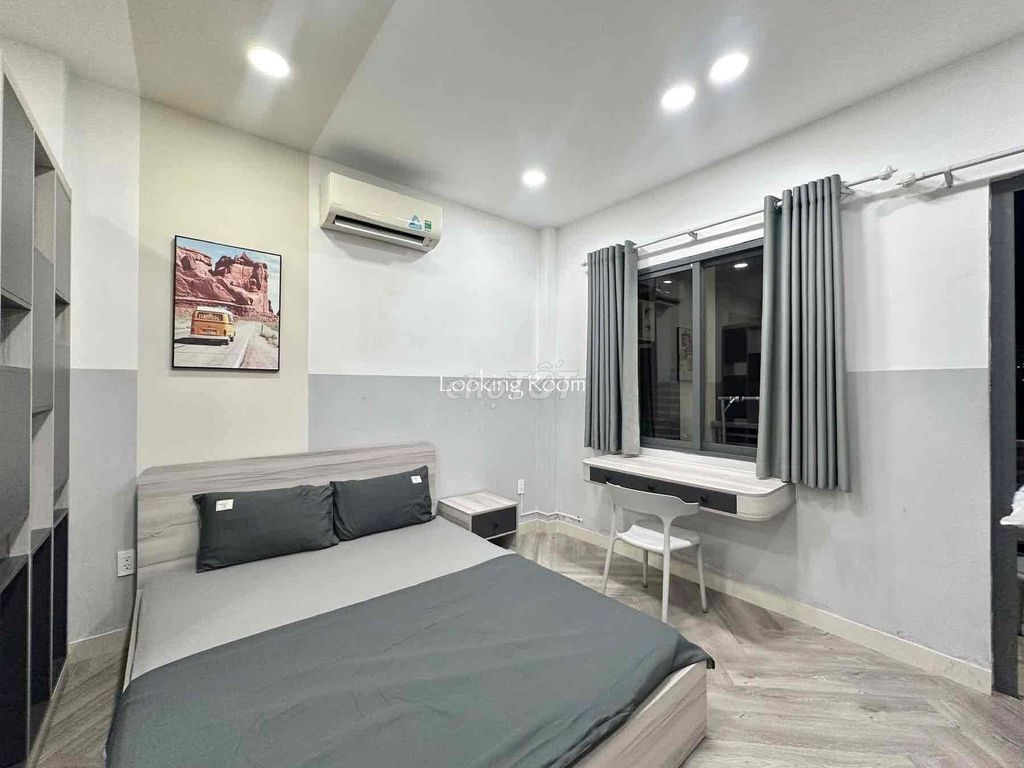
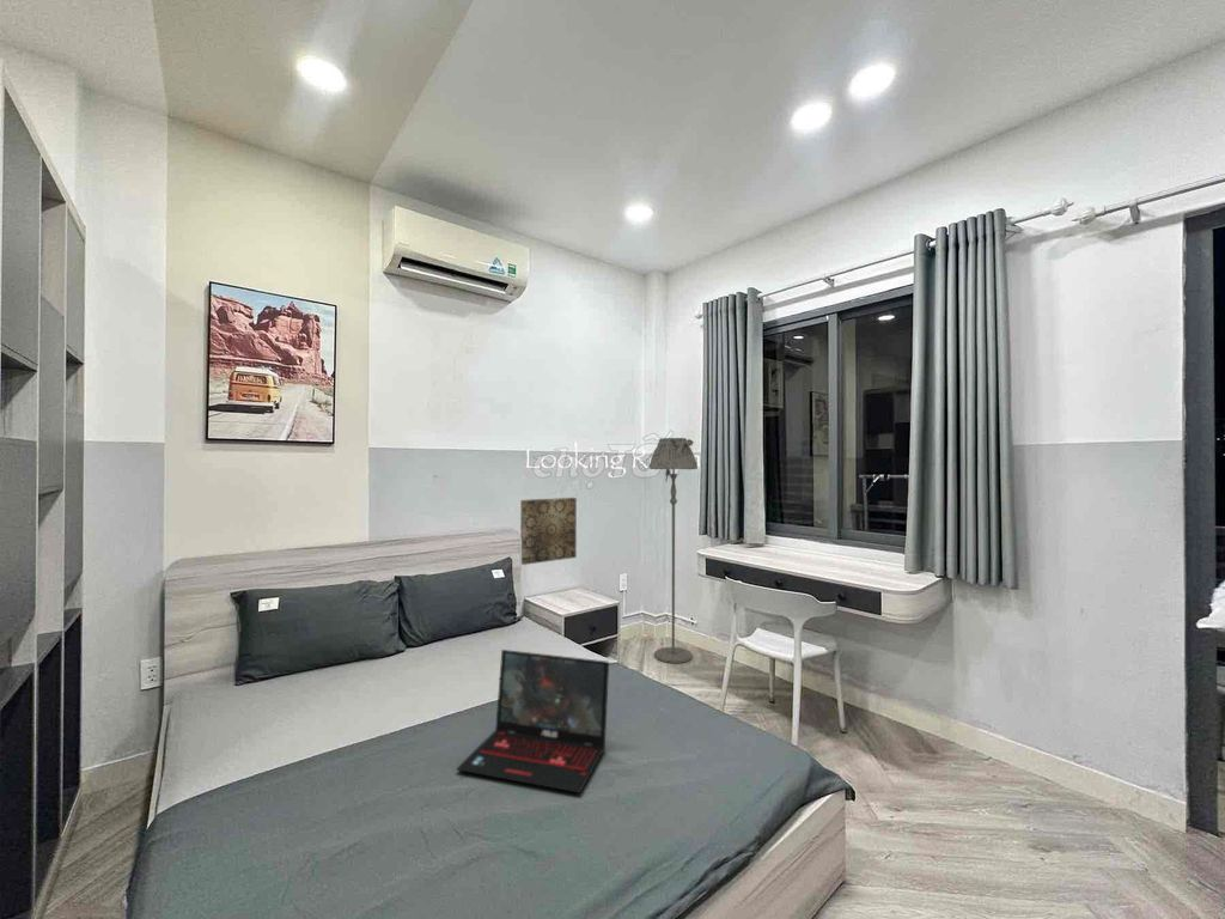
+ floor lamp (672, 547)
+ wall art (549, 529)
+ laptop (536, 714)
